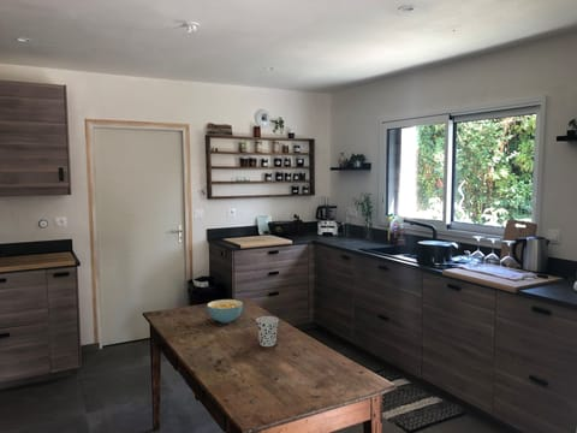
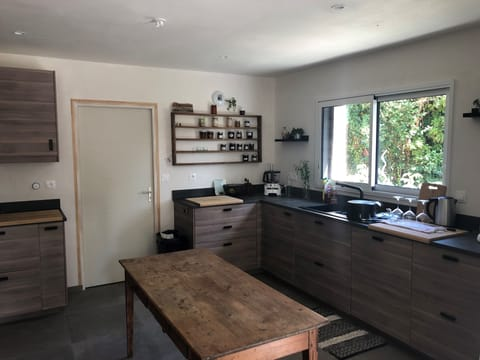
- cereal bowl (225, 312)
- cup (267, 331)
